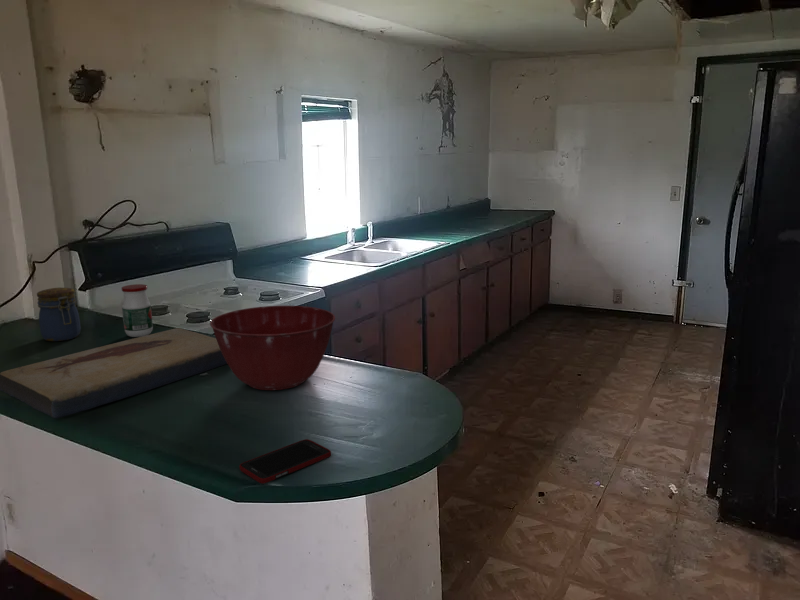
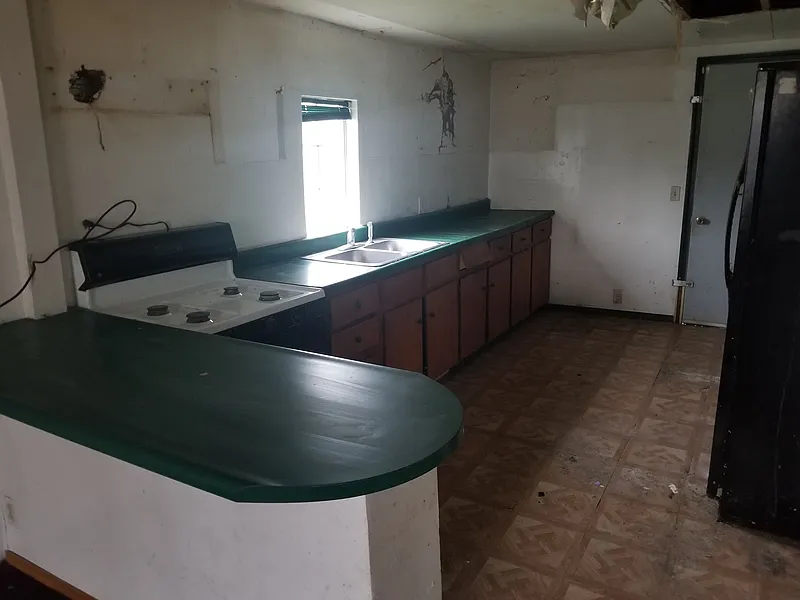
- cell phone (286, 460)
- jar (136, 310)
- jar (59, 313)
- mixing bowl (275, 349)
- fish fossil (127, 365)
